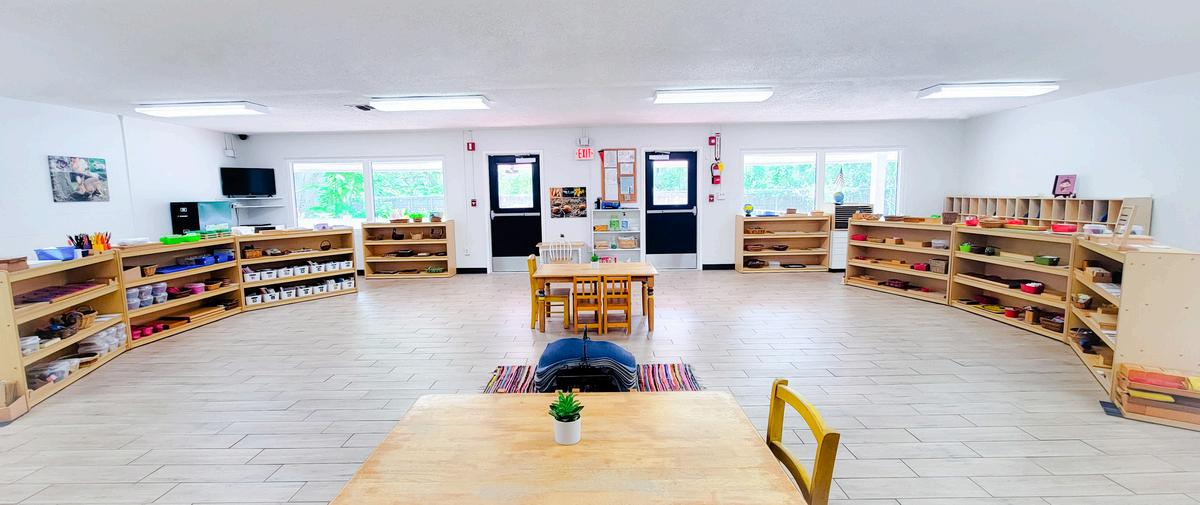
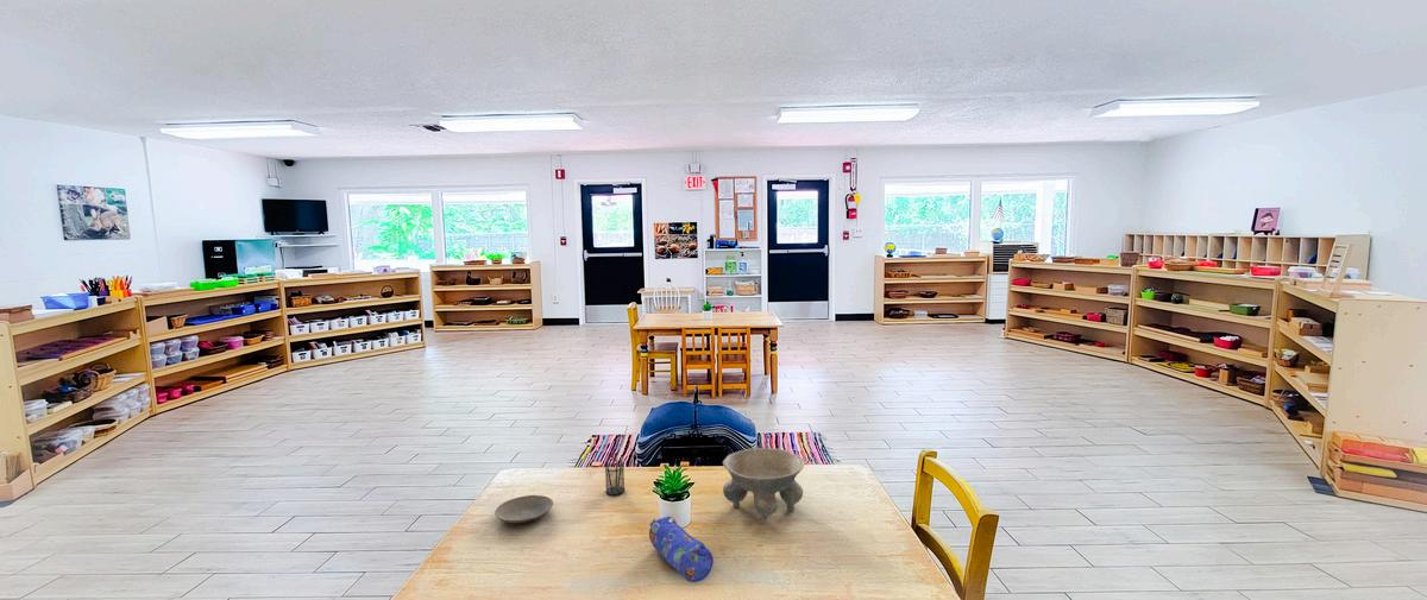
+ bowl (763, 484)
+ pencil case (679, 545)
+ pencil holder (615, 472)
+ plate (524, 511)
